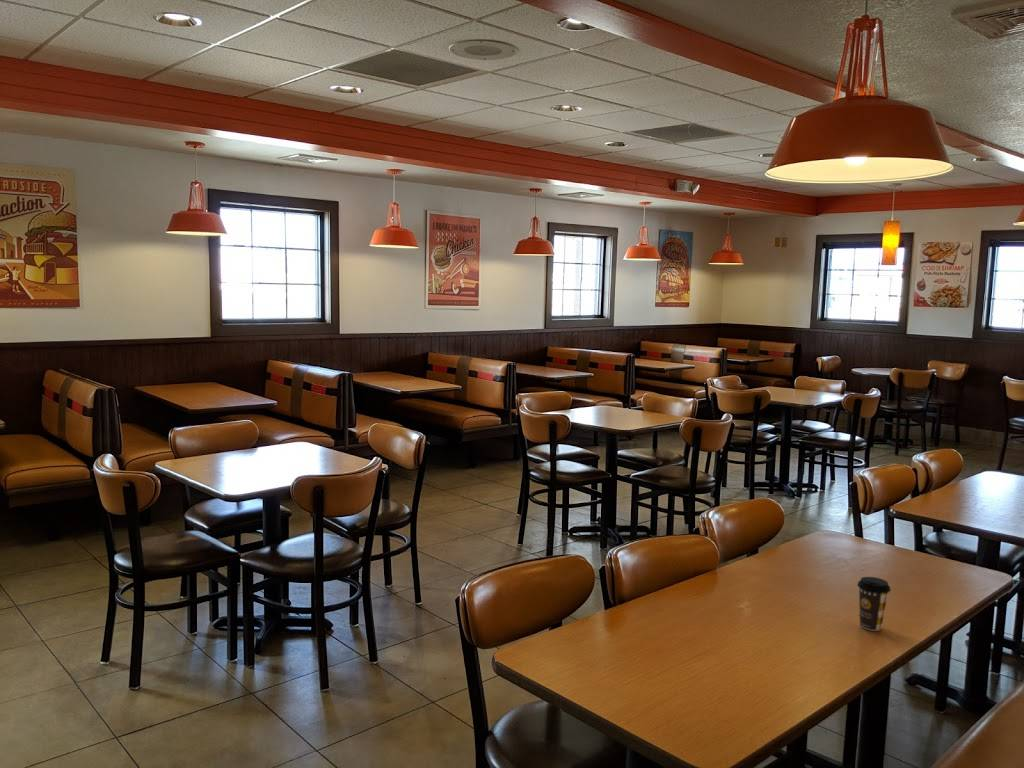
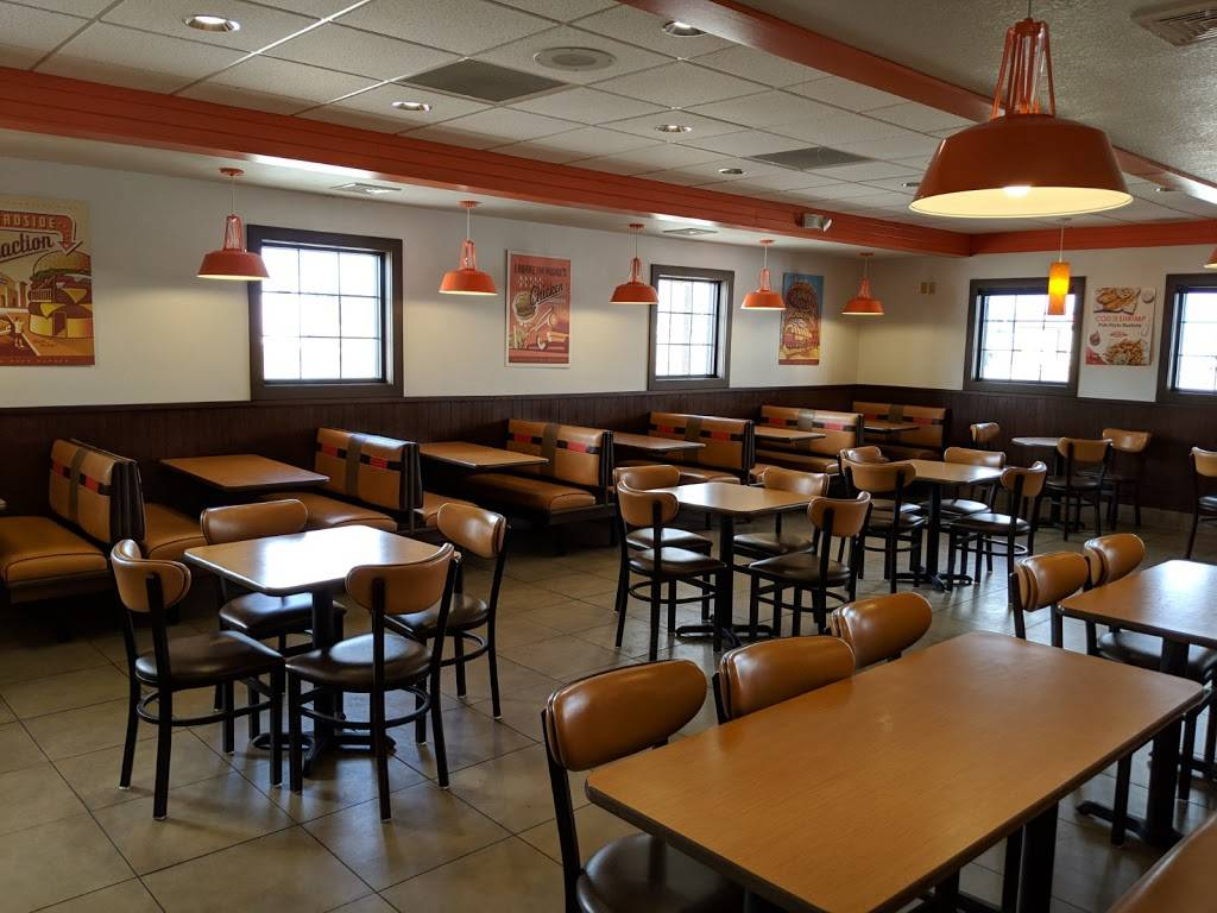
- coffee cup (872, 603)
